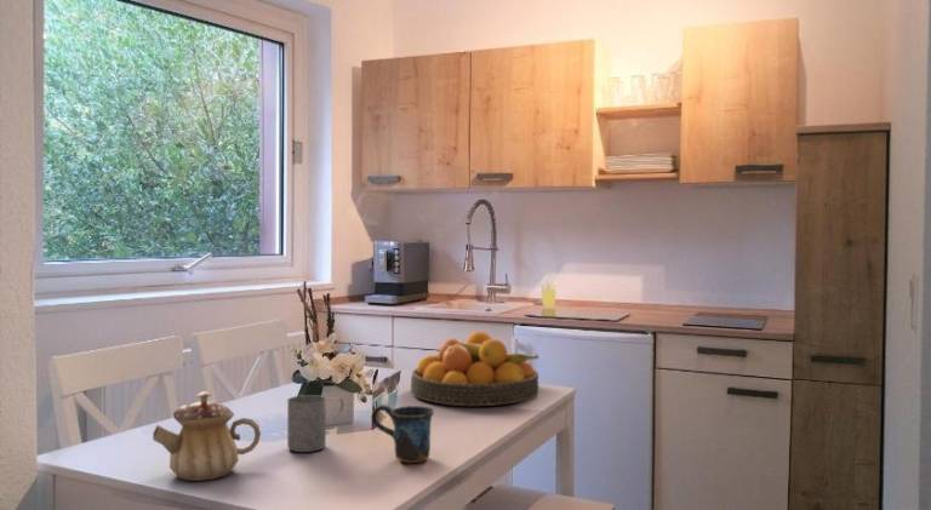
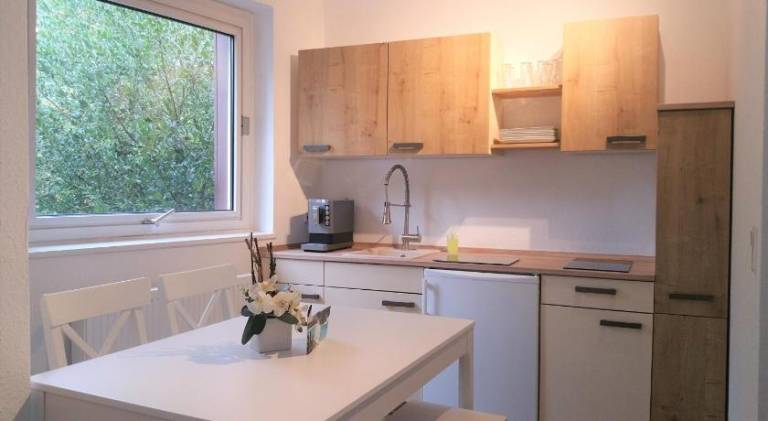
- mug (405, 431)
- mug (315, 422)
- fruit bowl (474, 363)
- teapot (209, 430)
